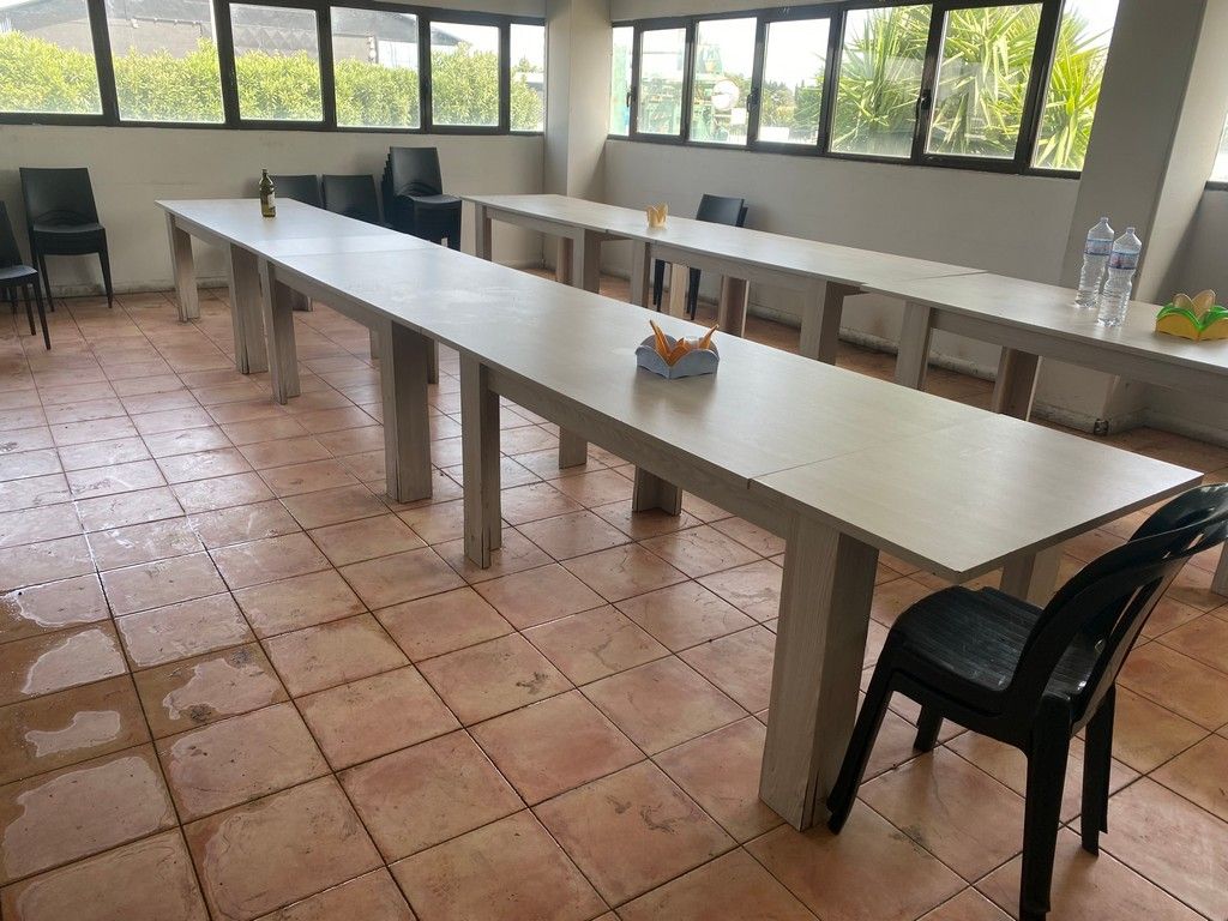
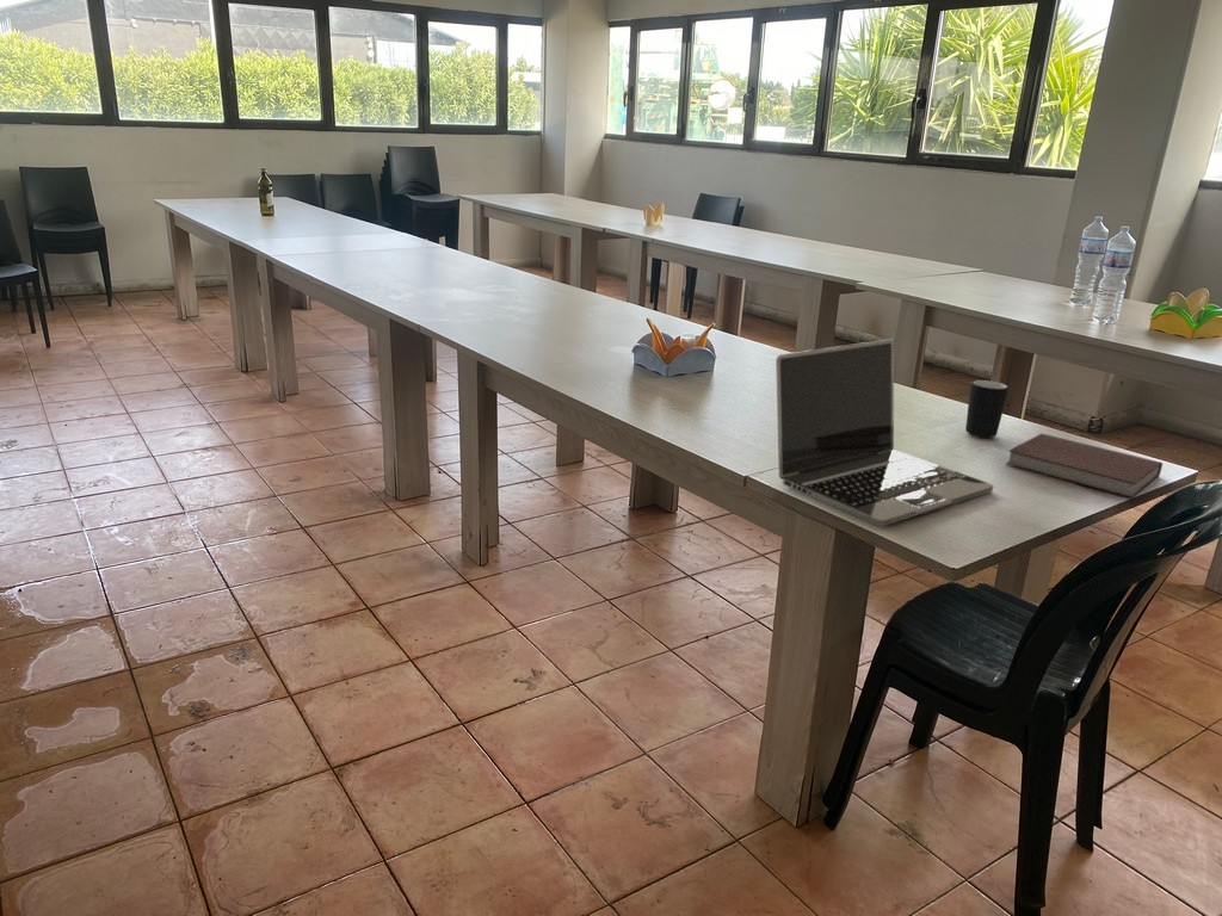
+ notebook (1082, 463)
+ laptop (887, 425)
+ mug (986, 407)
